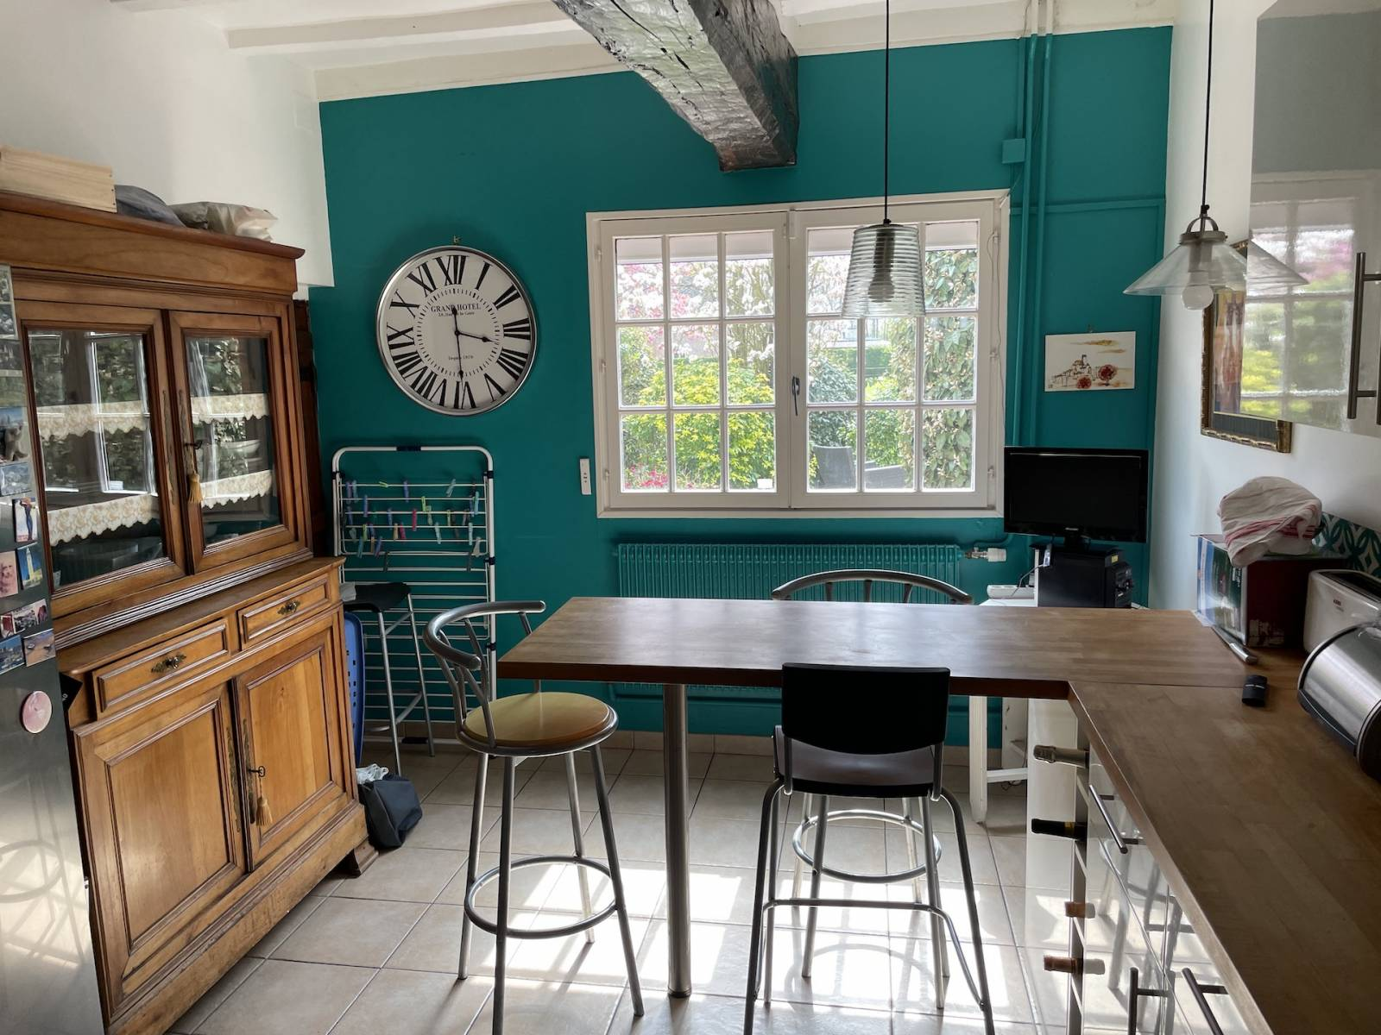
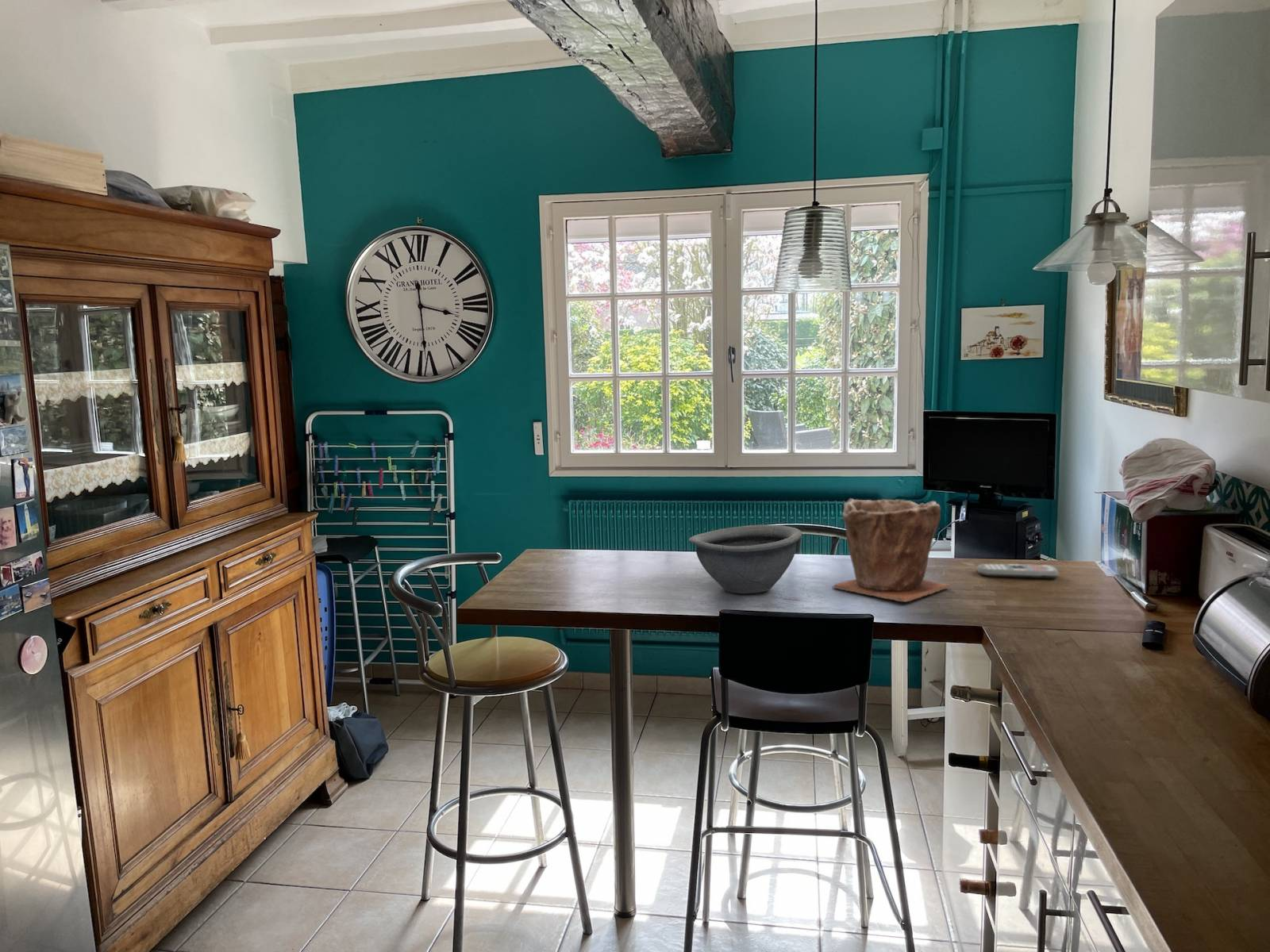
+ plant pot (891, 543)
+ bowl (745, 560)
+ remote control (1016, 570)
